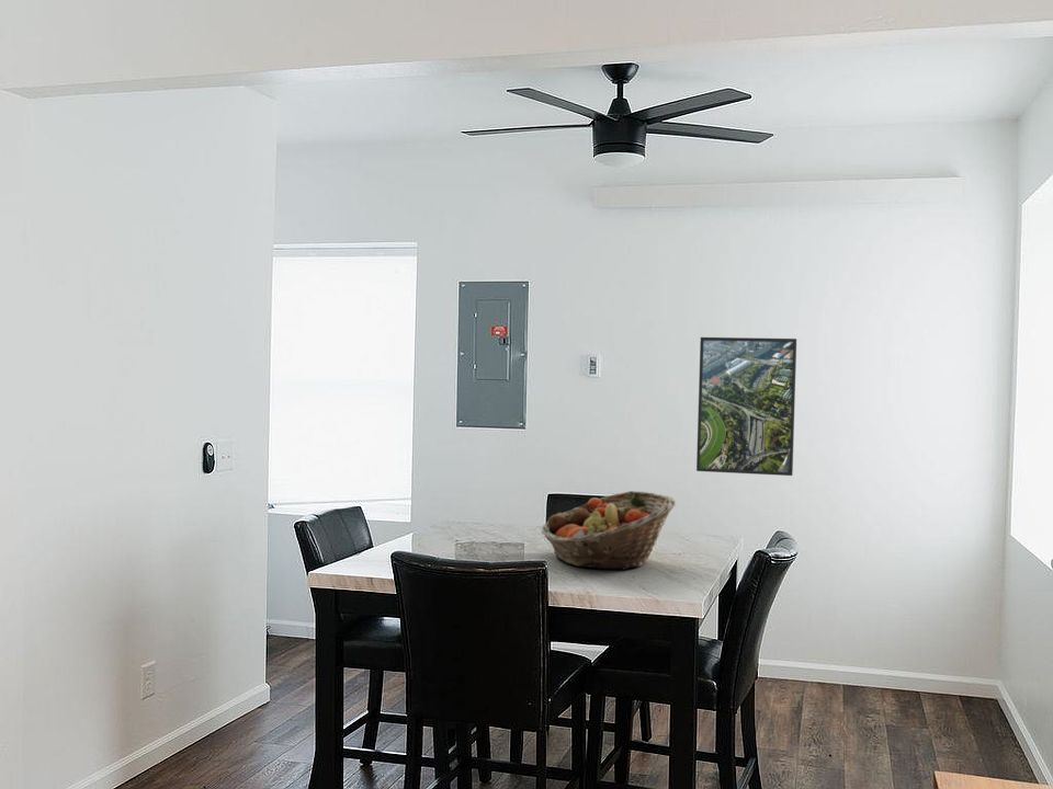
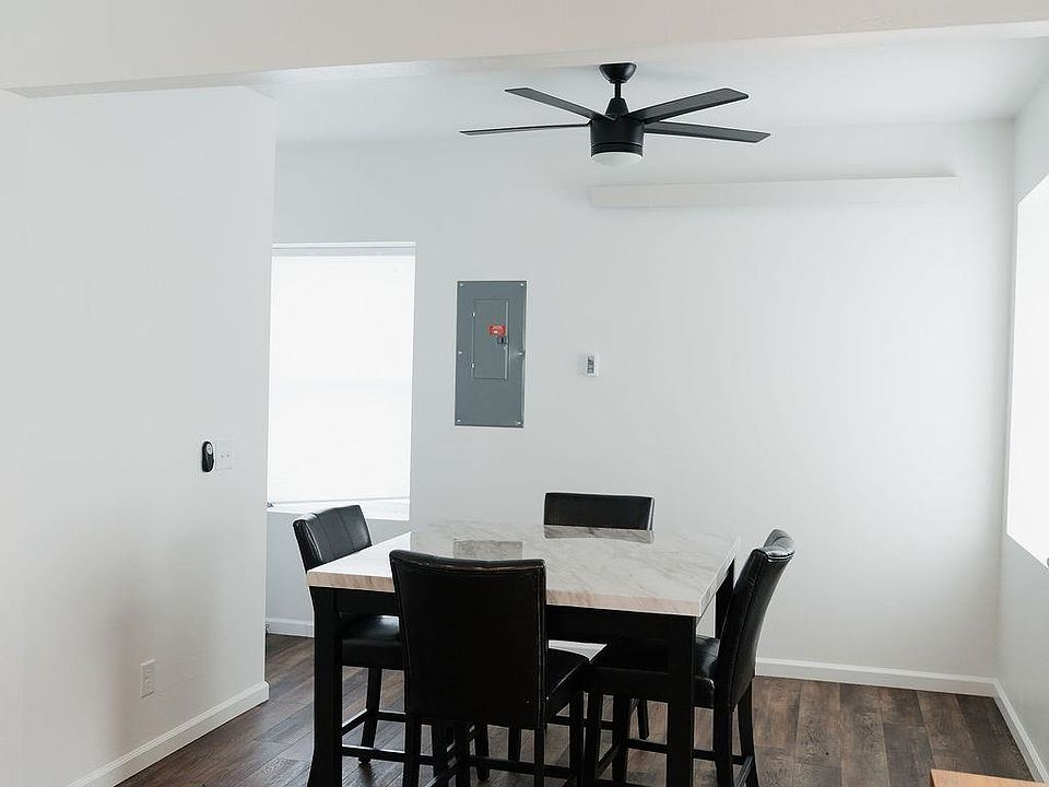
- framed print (746, 405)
- fruit basket (608, 527)
